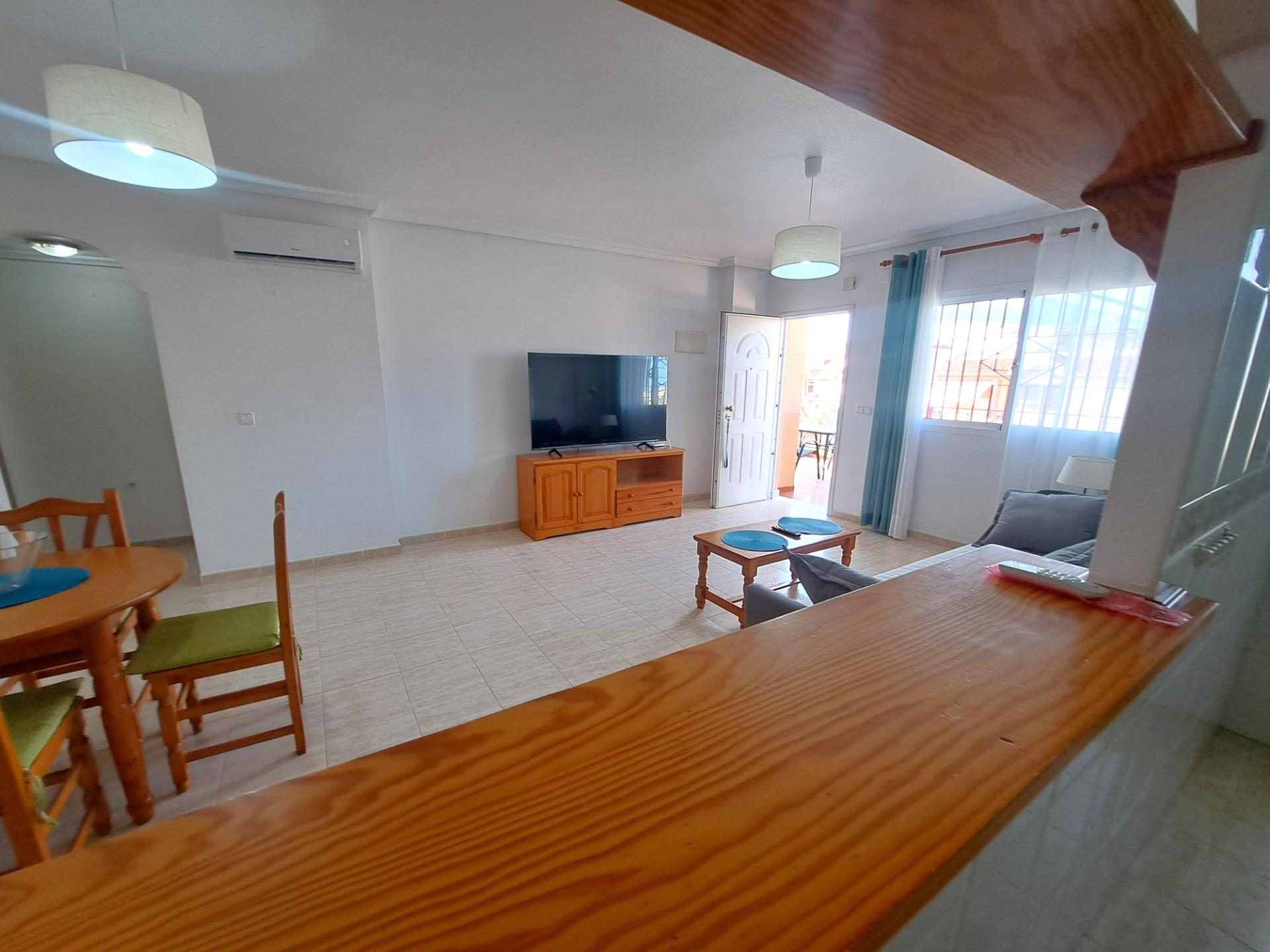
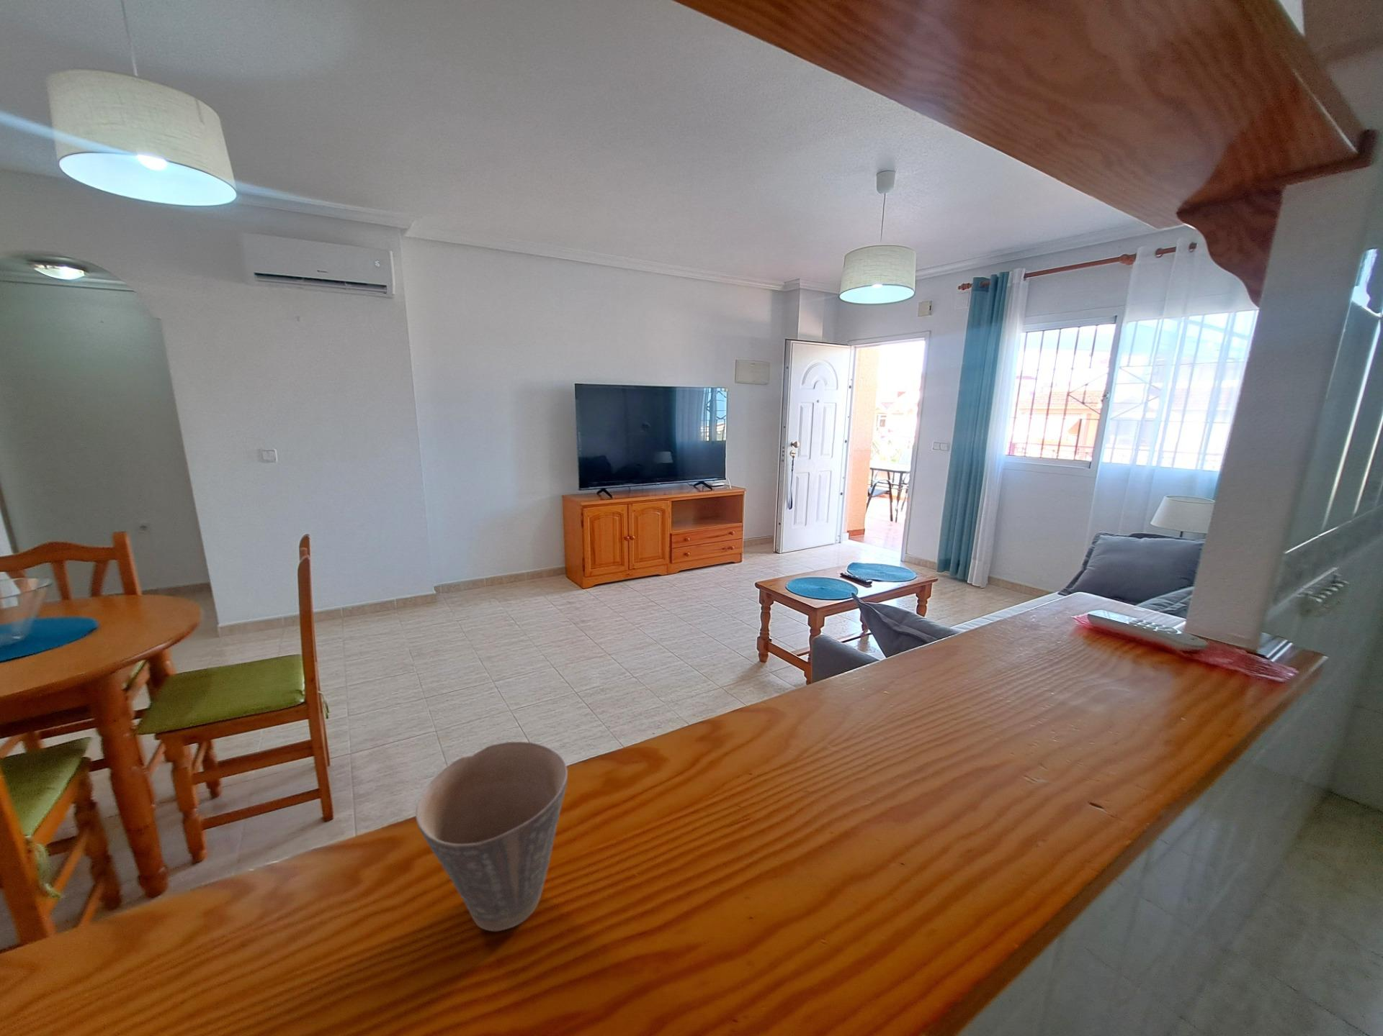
+ cup (498, 844)
